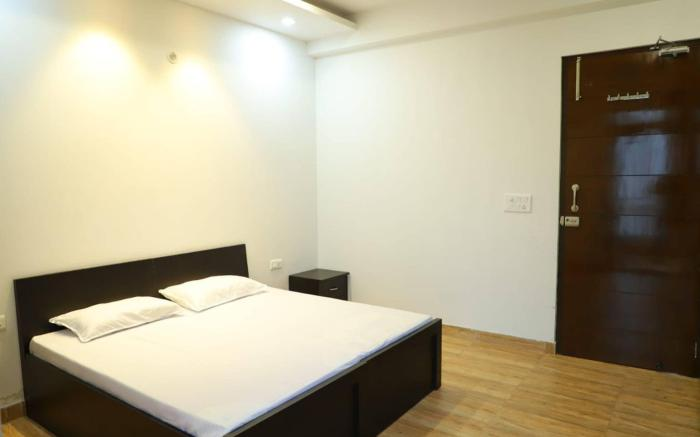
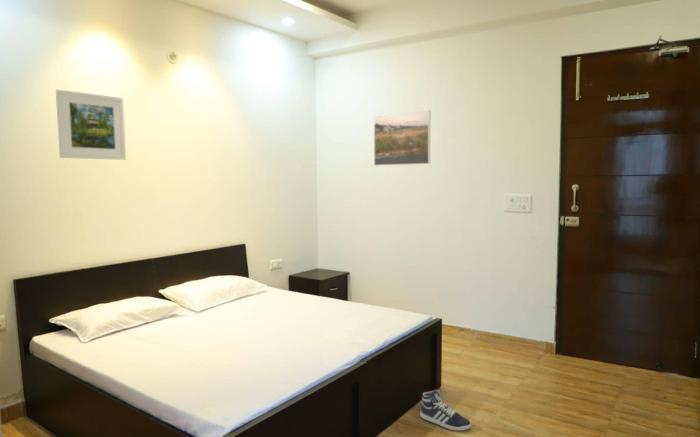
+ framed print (401, 139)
+ sneaker (444, 409)
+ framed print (92, 126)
